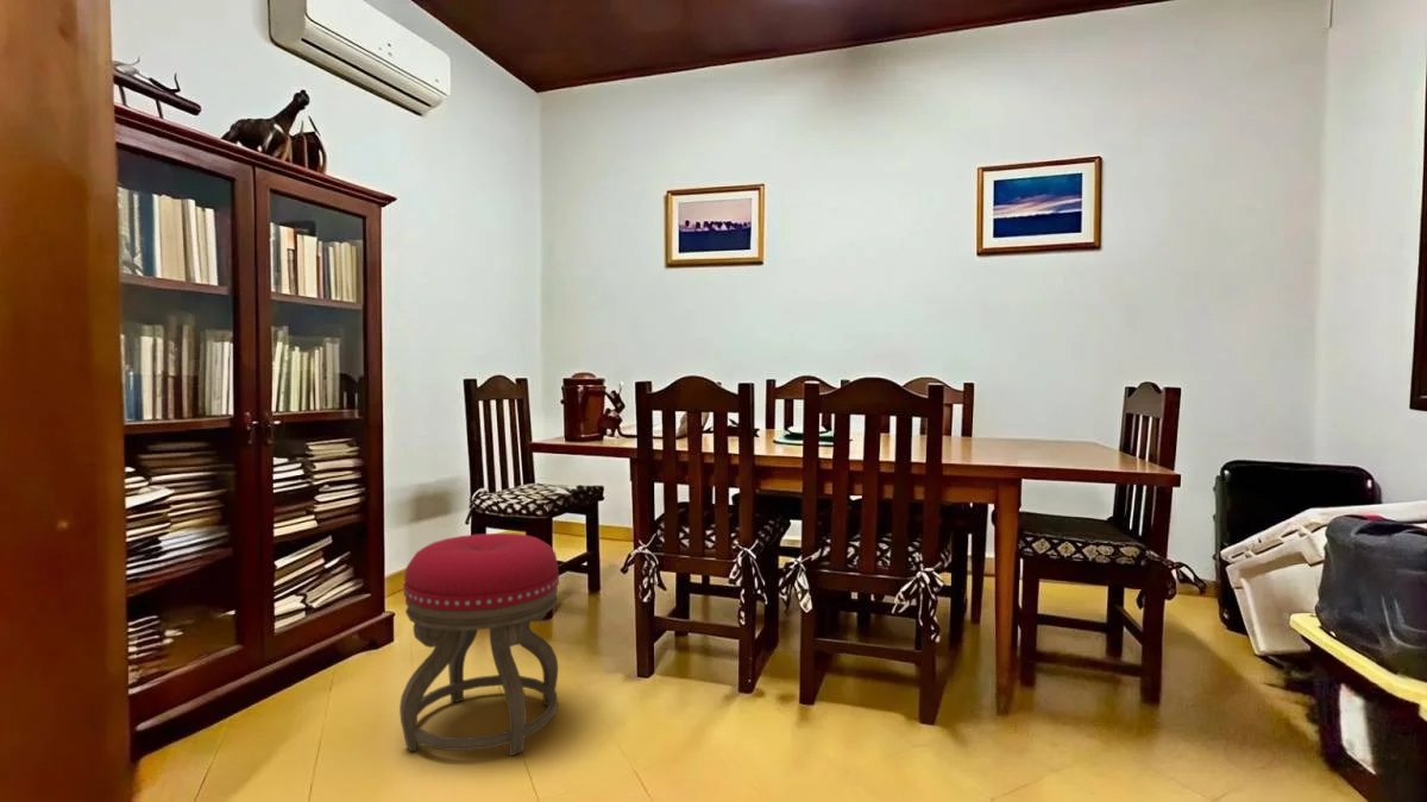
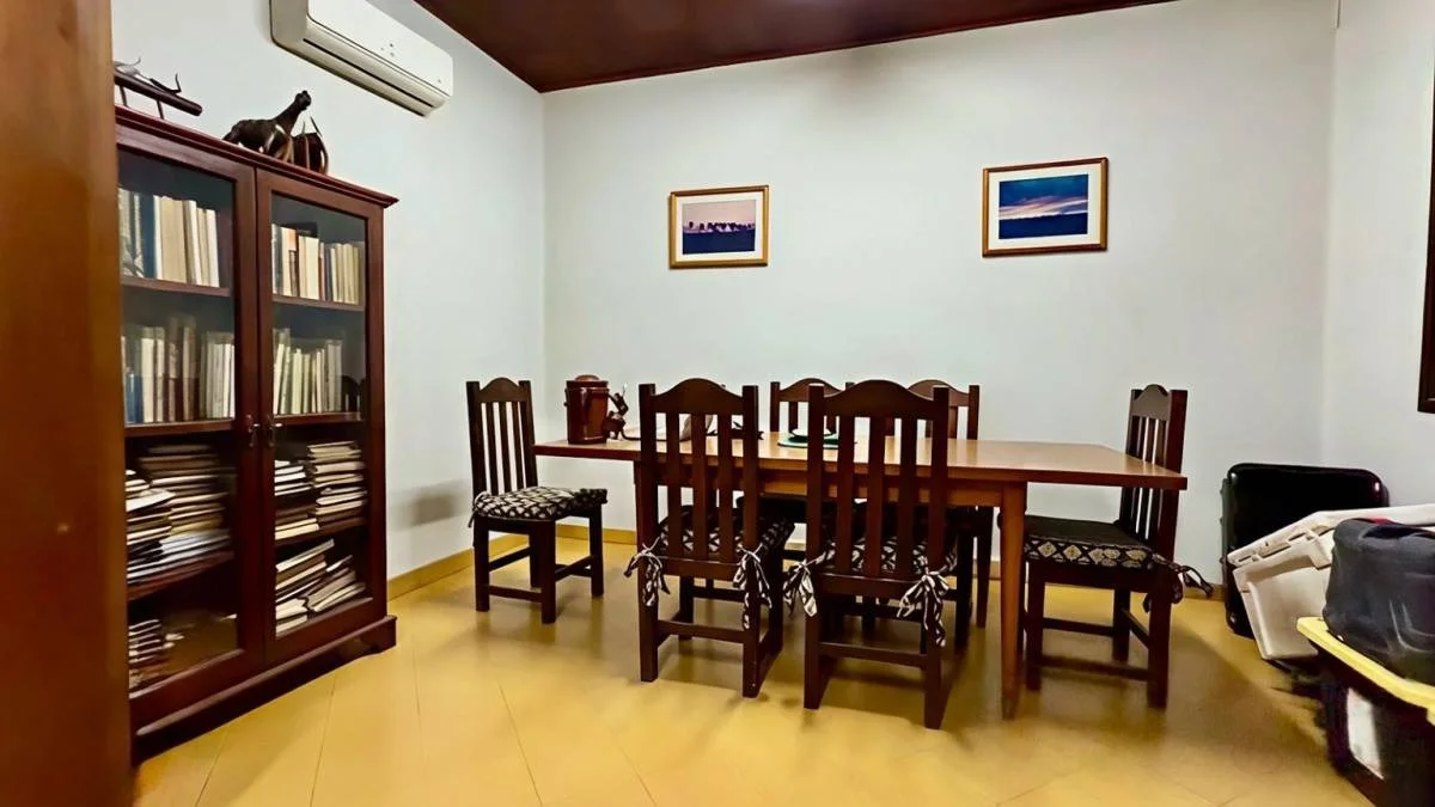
- stool (483, 629)
